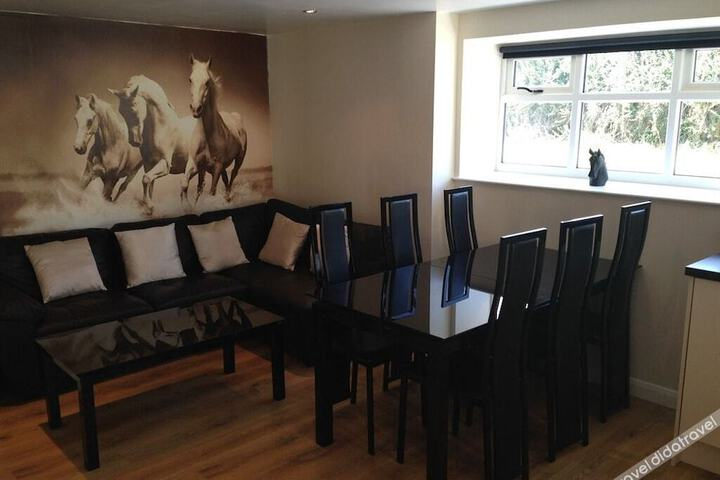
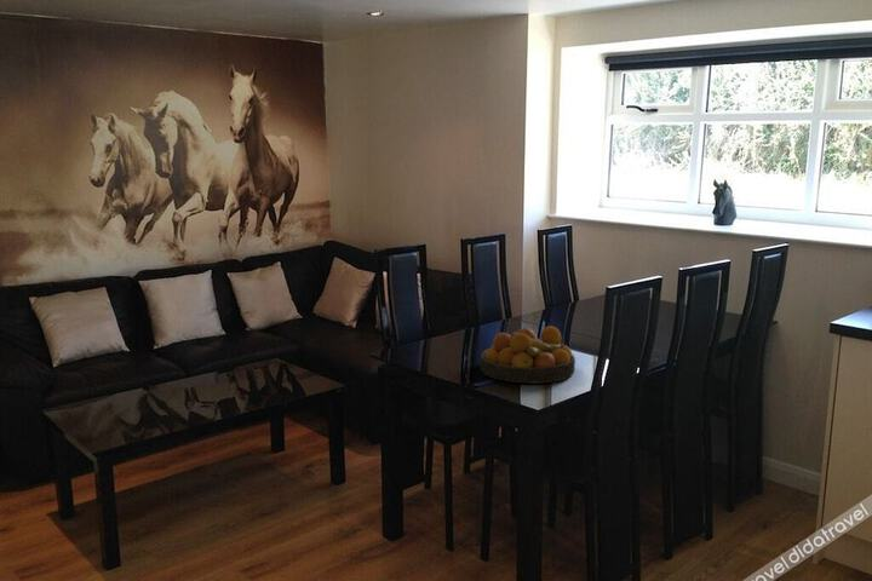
+ fruit bowl (527, 349)
